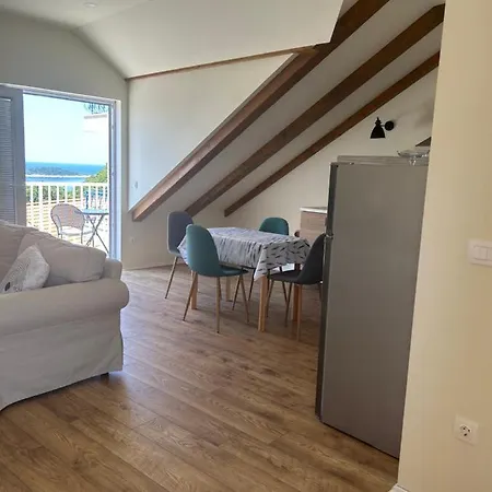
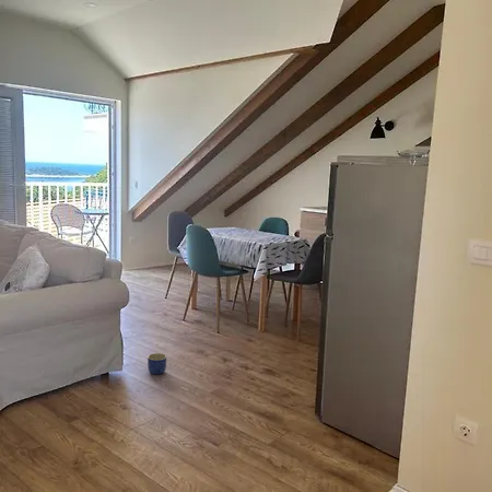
+ planter (156, 364)
